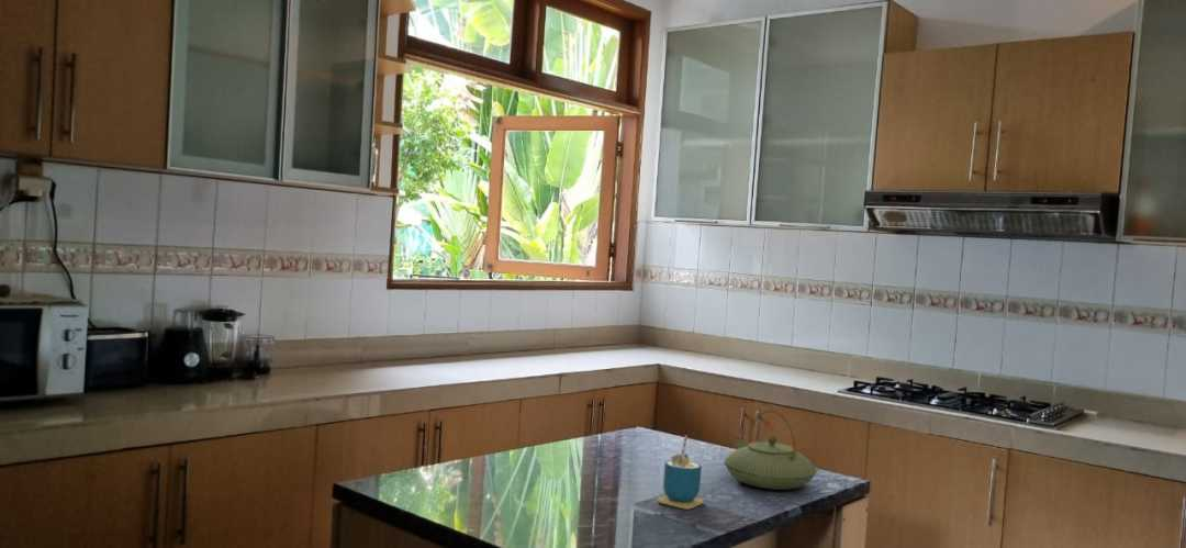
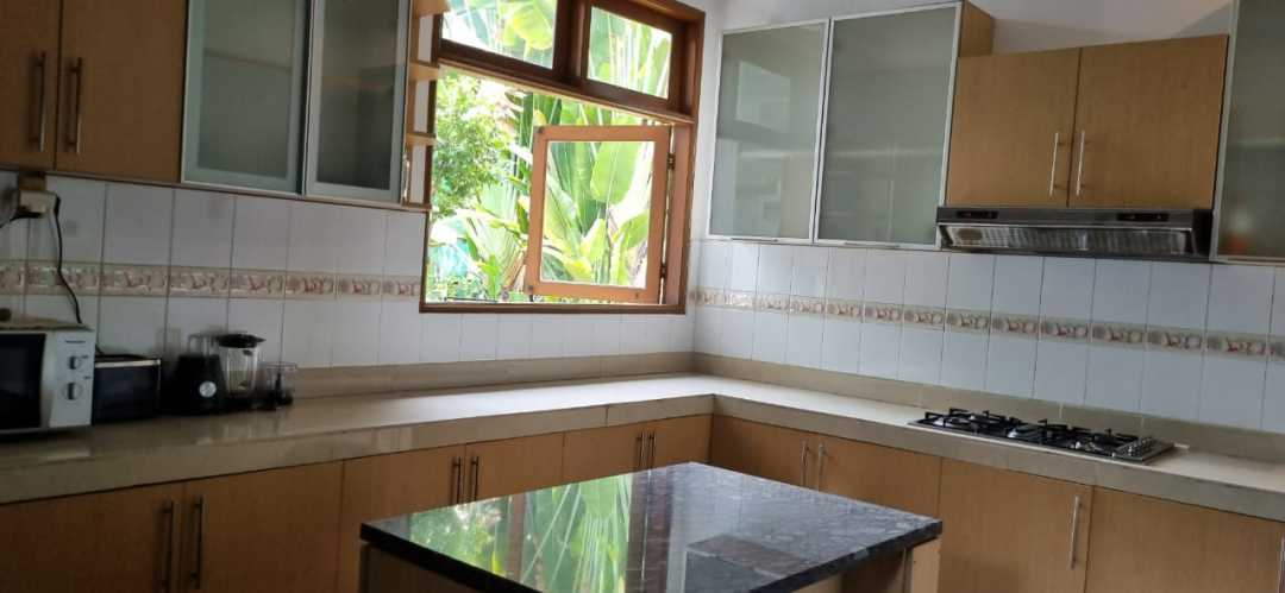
- teapot (768, 445)
- cup (682, 469)
